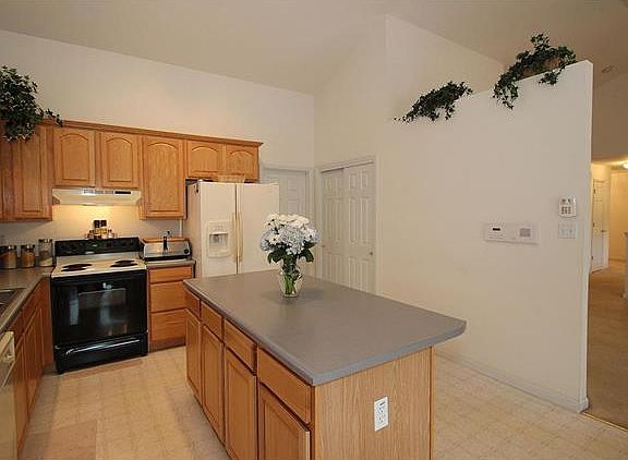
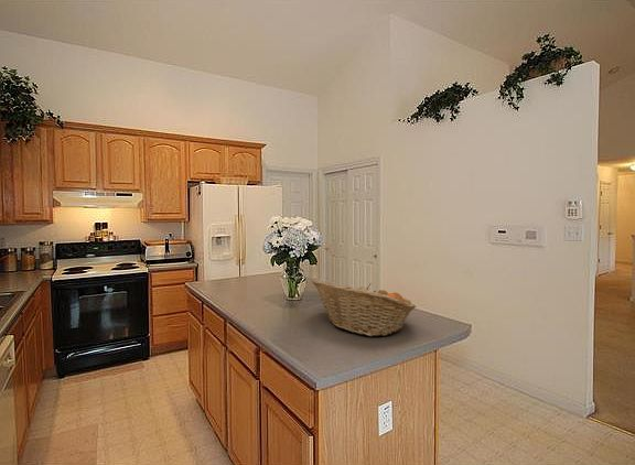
+ fruit basket (360, 302)
